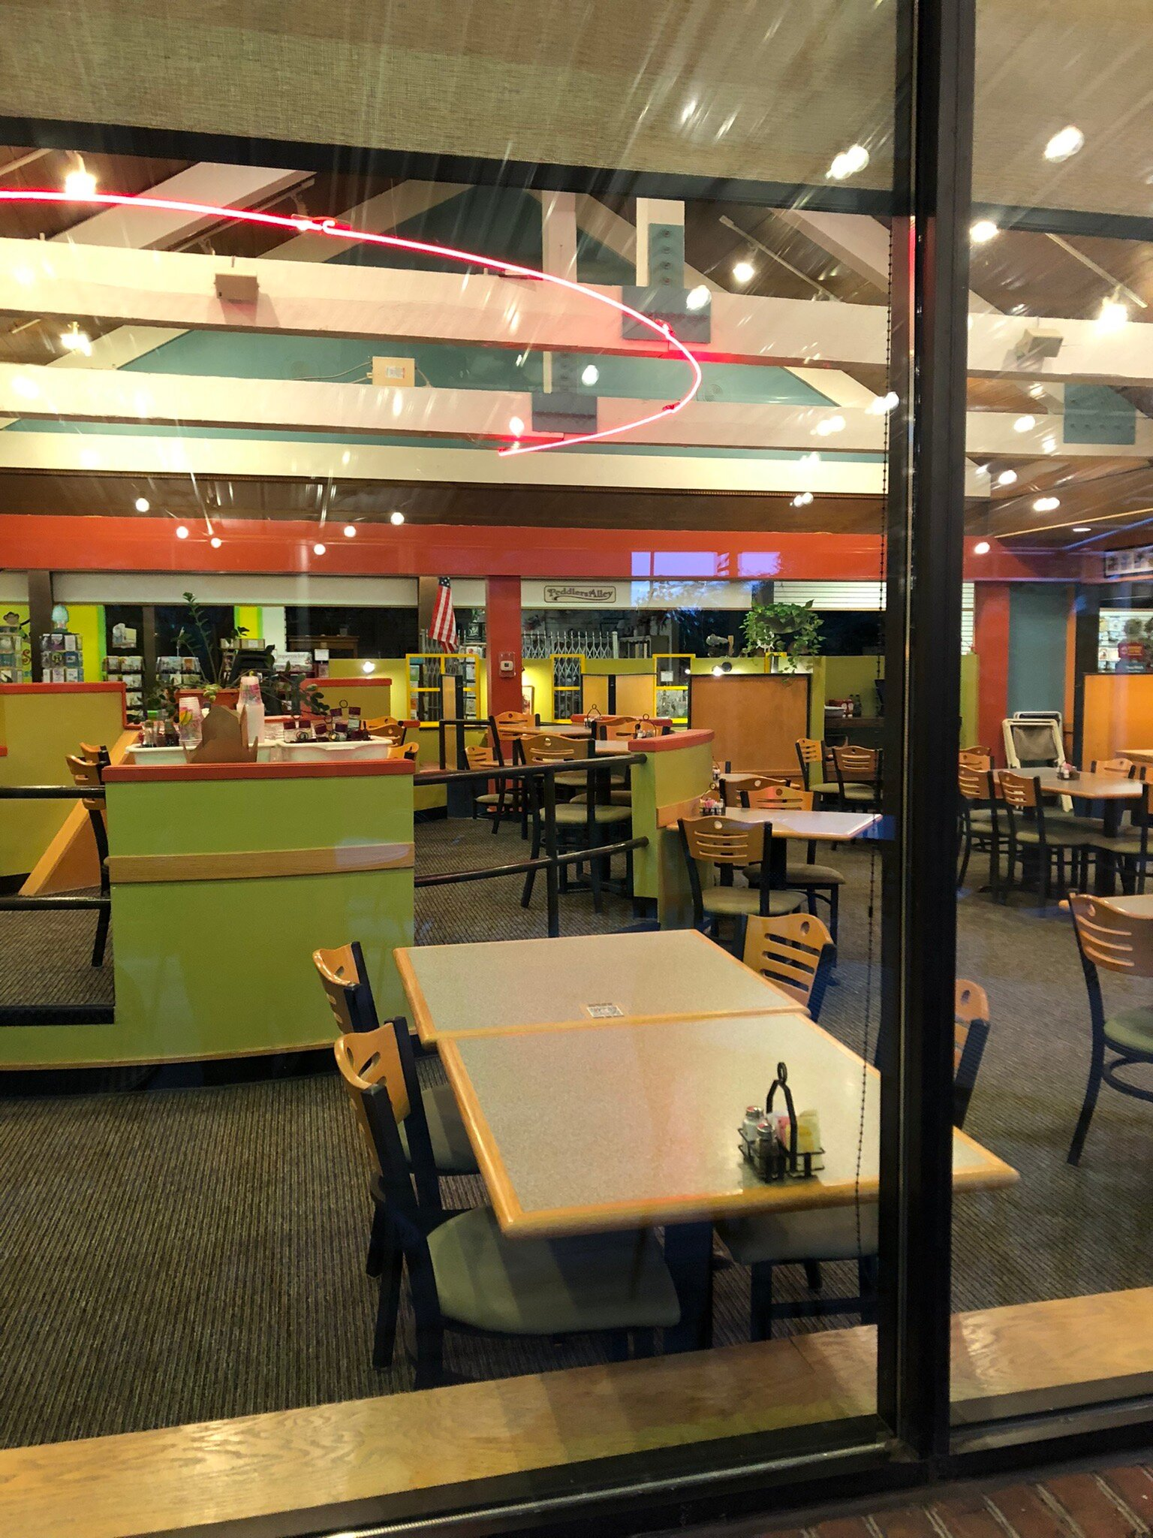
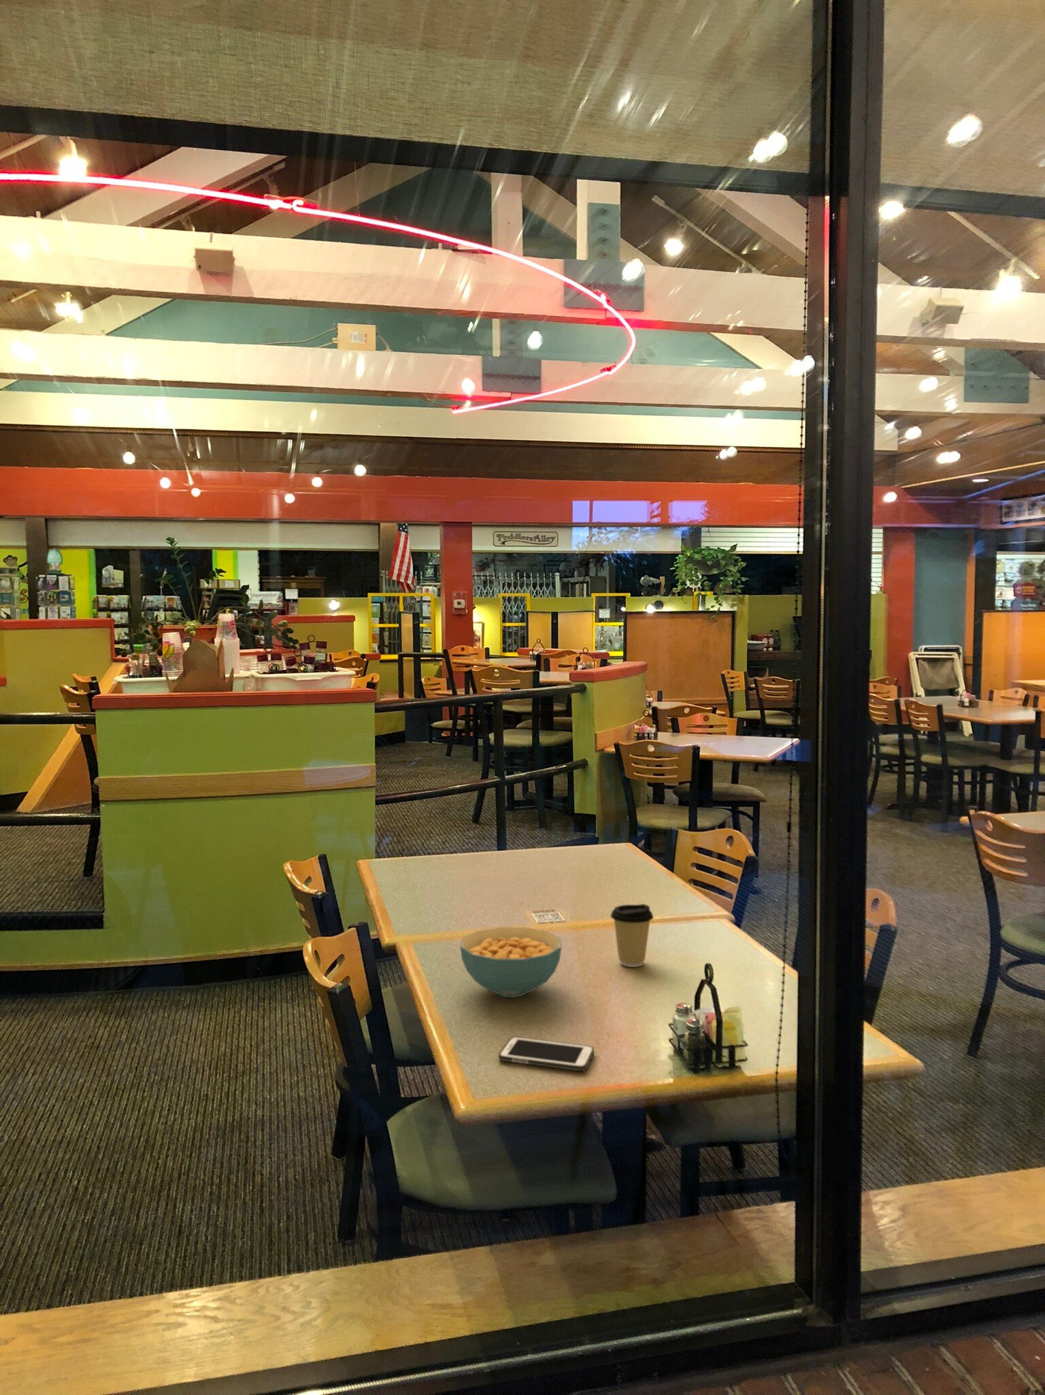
+ cell phone (547, 1053)
+ coffee cup (631, 935)
+ cereal bowl (510, 967)
